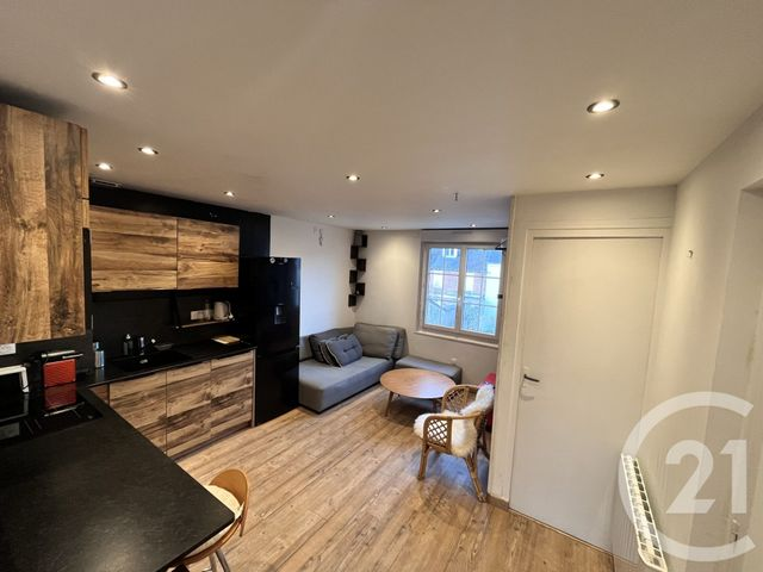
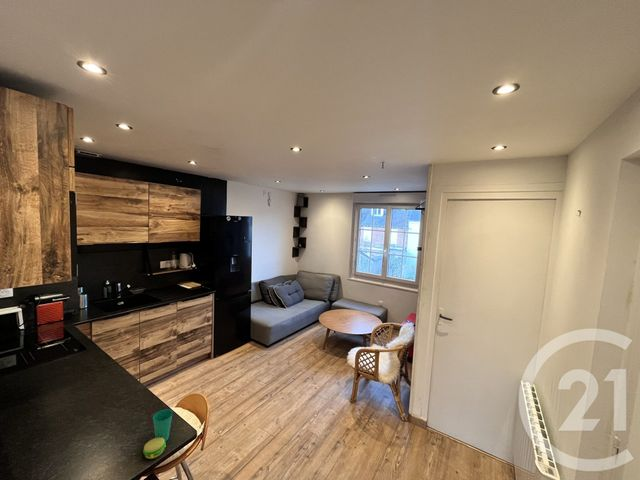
+ cup (158, 433)
